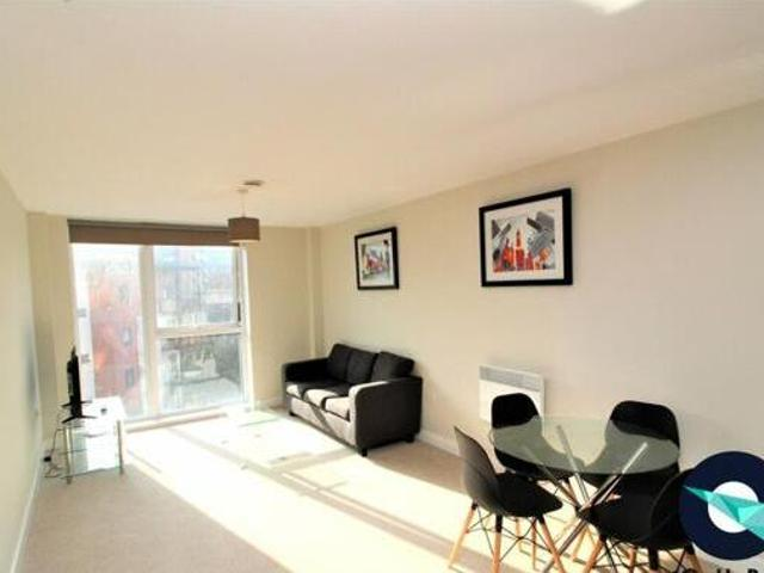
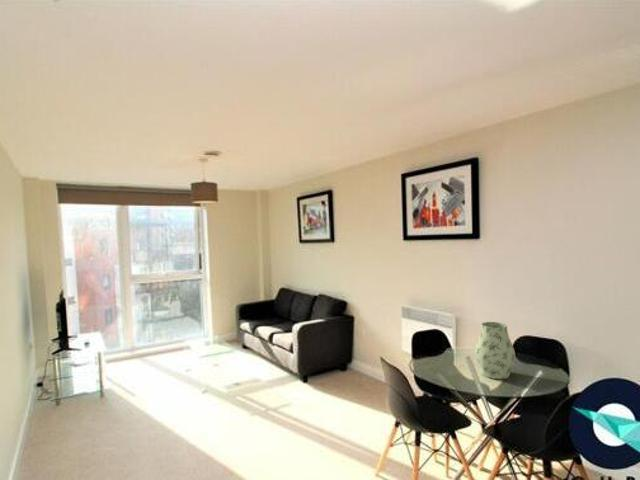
+ vase (494, 349)
